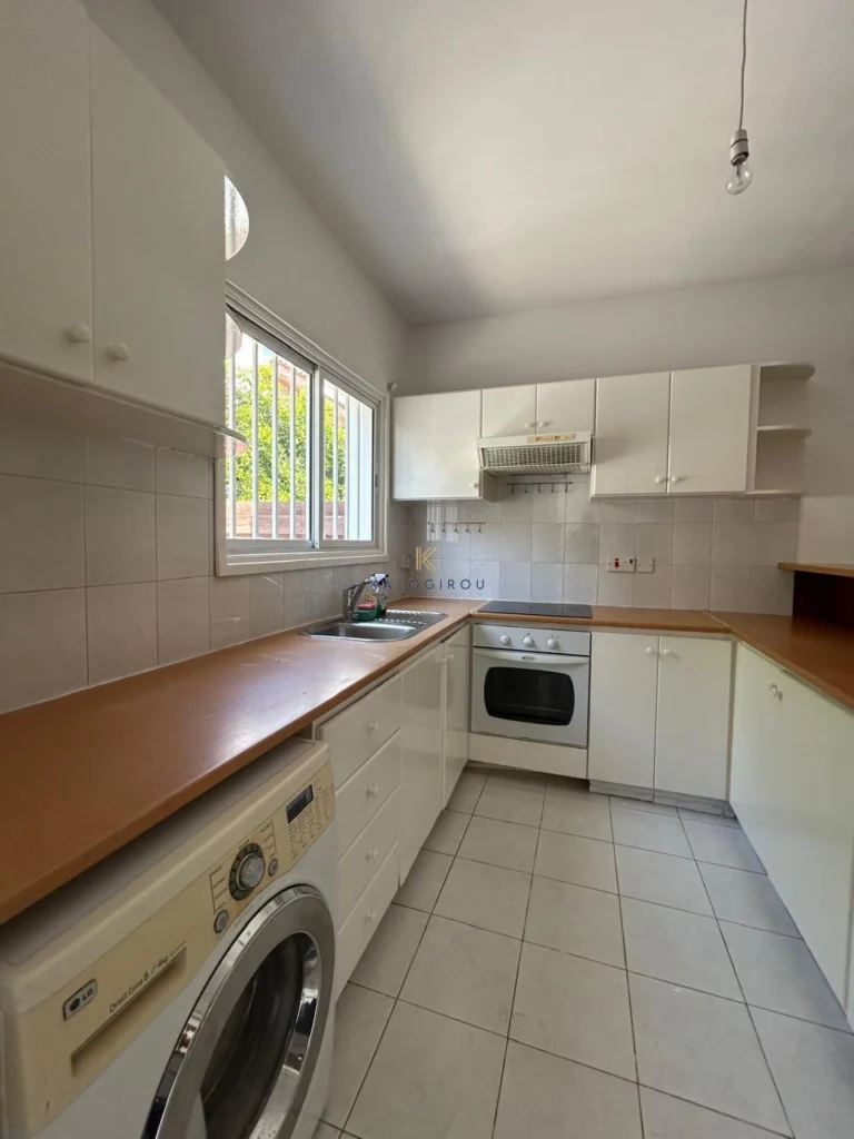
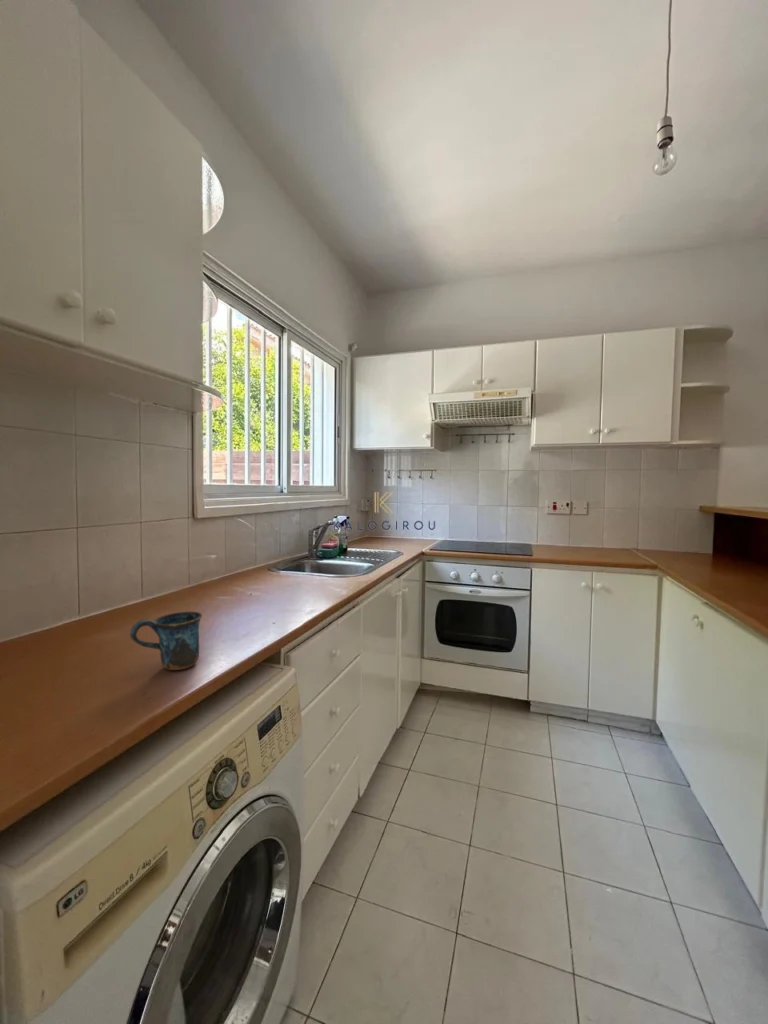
+ mug (169, 640)
